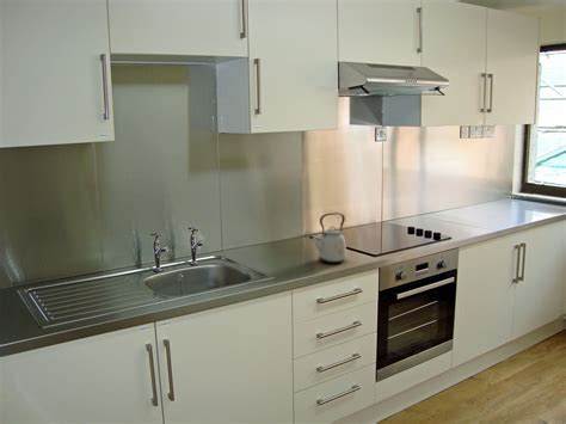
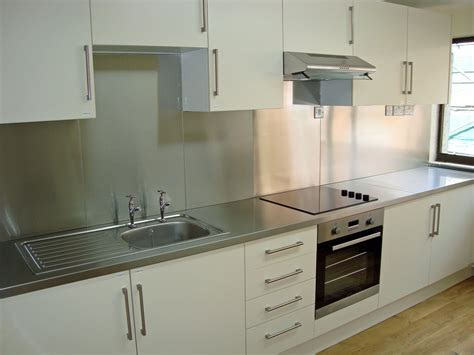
- kettle (327, 238)
